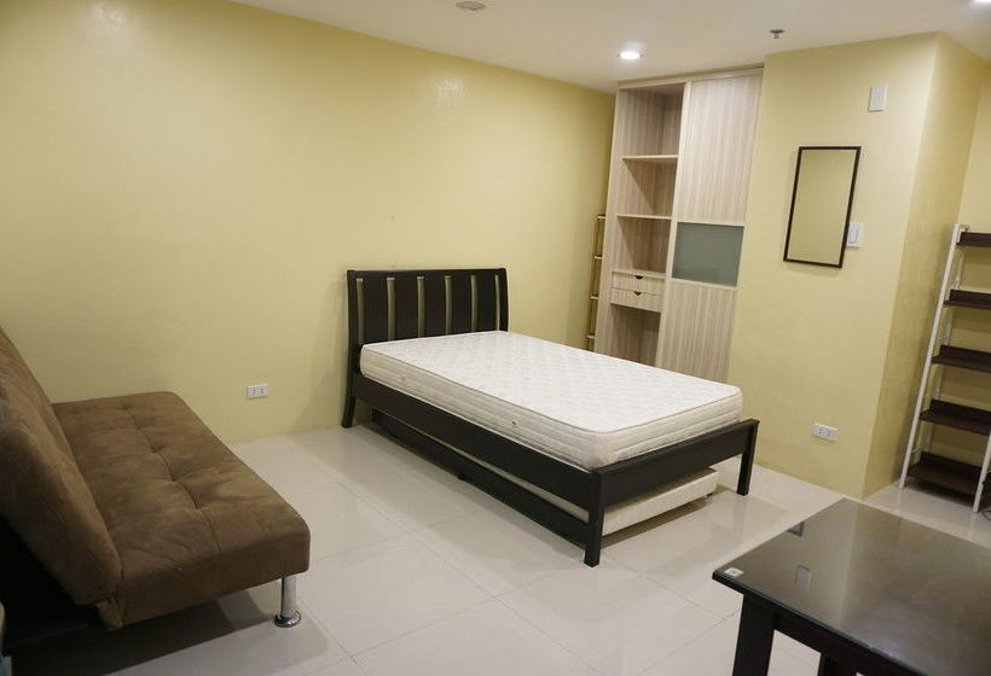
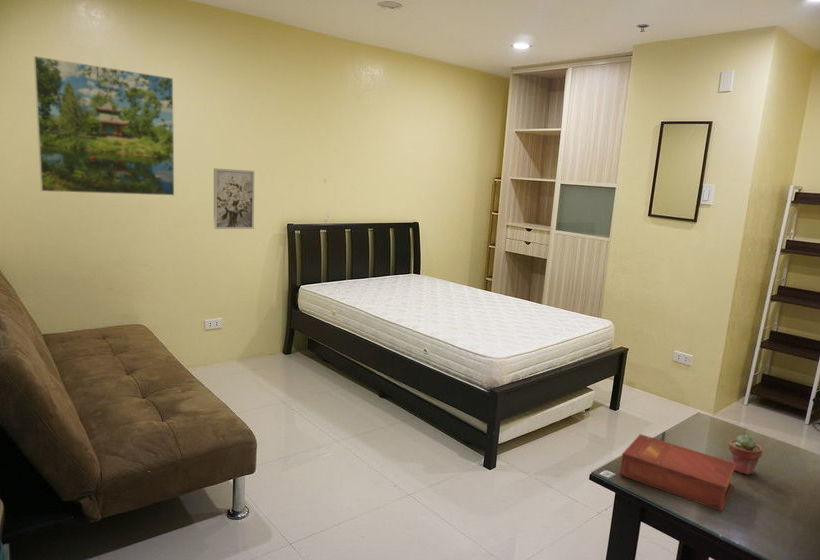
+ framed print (110, 131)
+ potted succulent (744, 452)
+ book (677, 469)
+ wall art (234, 199)
